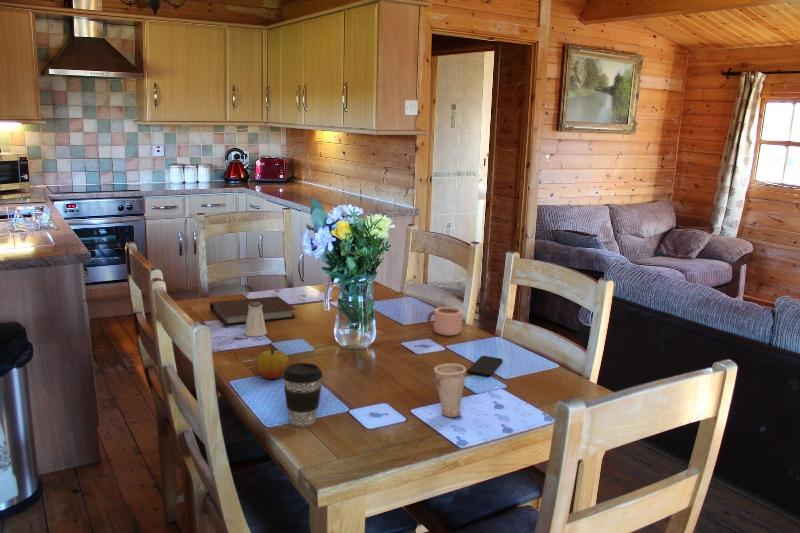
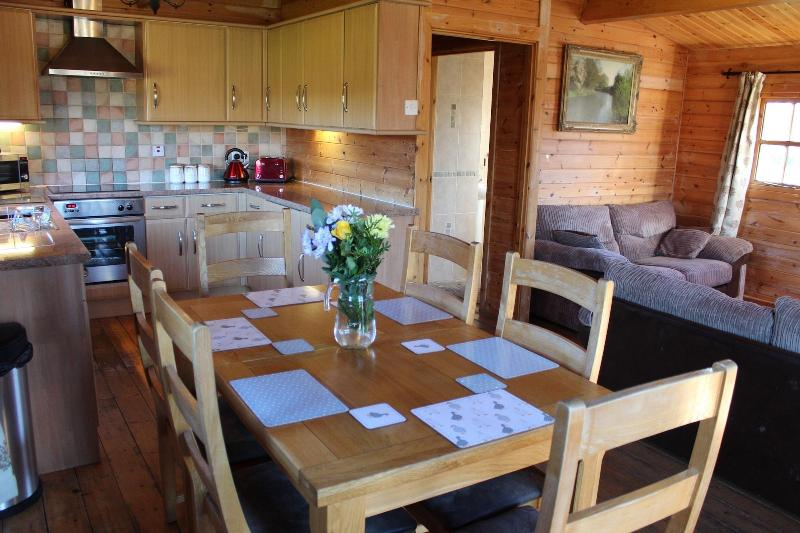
- cup (448, 390)
- notebook (248, 309)
- apple (272, 364)
- coffee cup (302, 394)
- smartphone (485, 365)
- mug (444, 320)
- saltshaker (255, 318)
